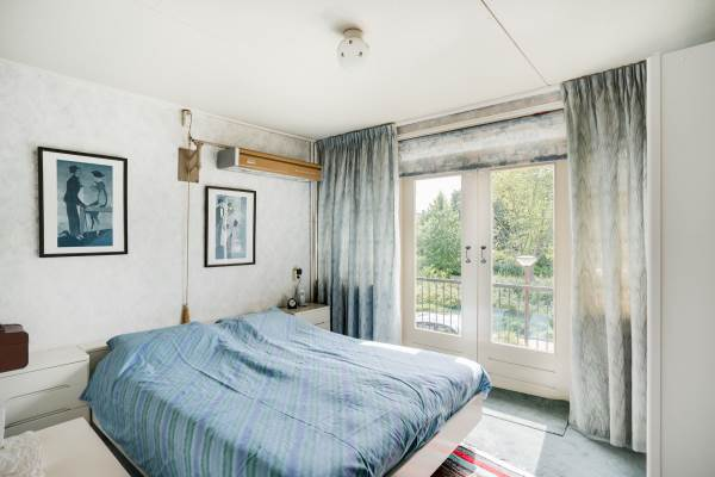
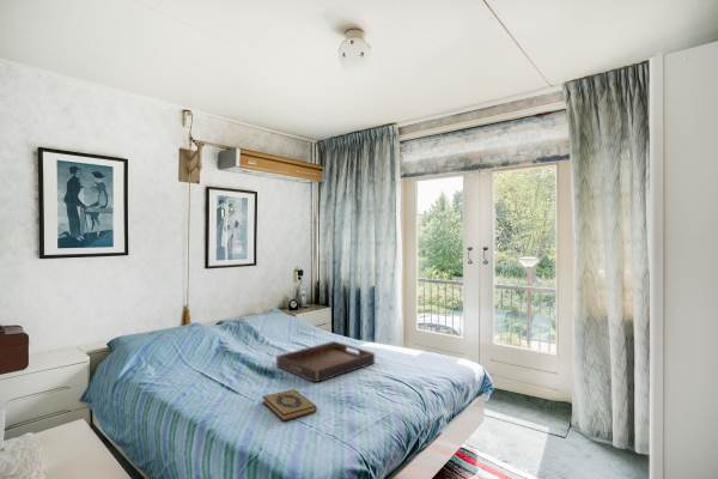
+ serving tray (325, 359)
+ hardback book (288, 404)
